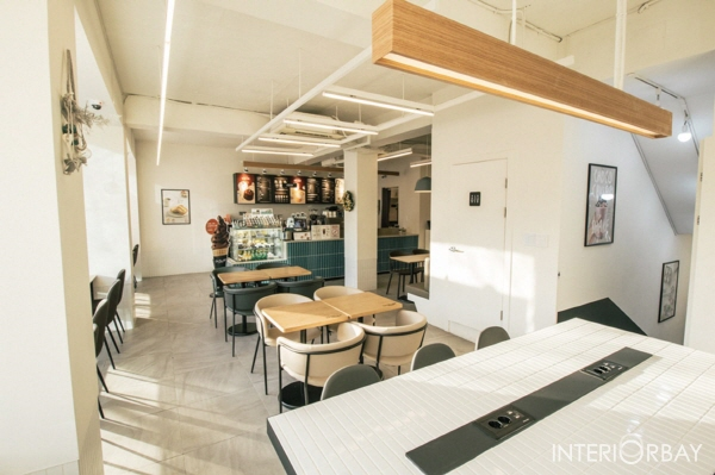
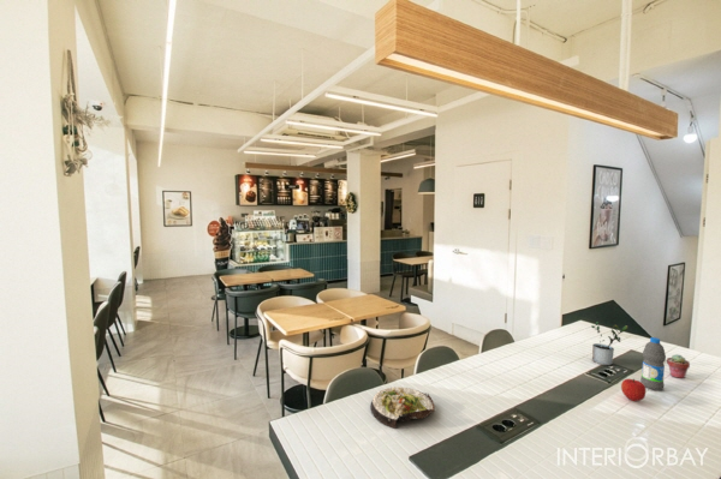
+ potted succulent (678, 365)
+ salad plate (400, 401)
+ potted plant (606, 345)
+ water bottle (653, 363)
+ fruit (633, 389)
